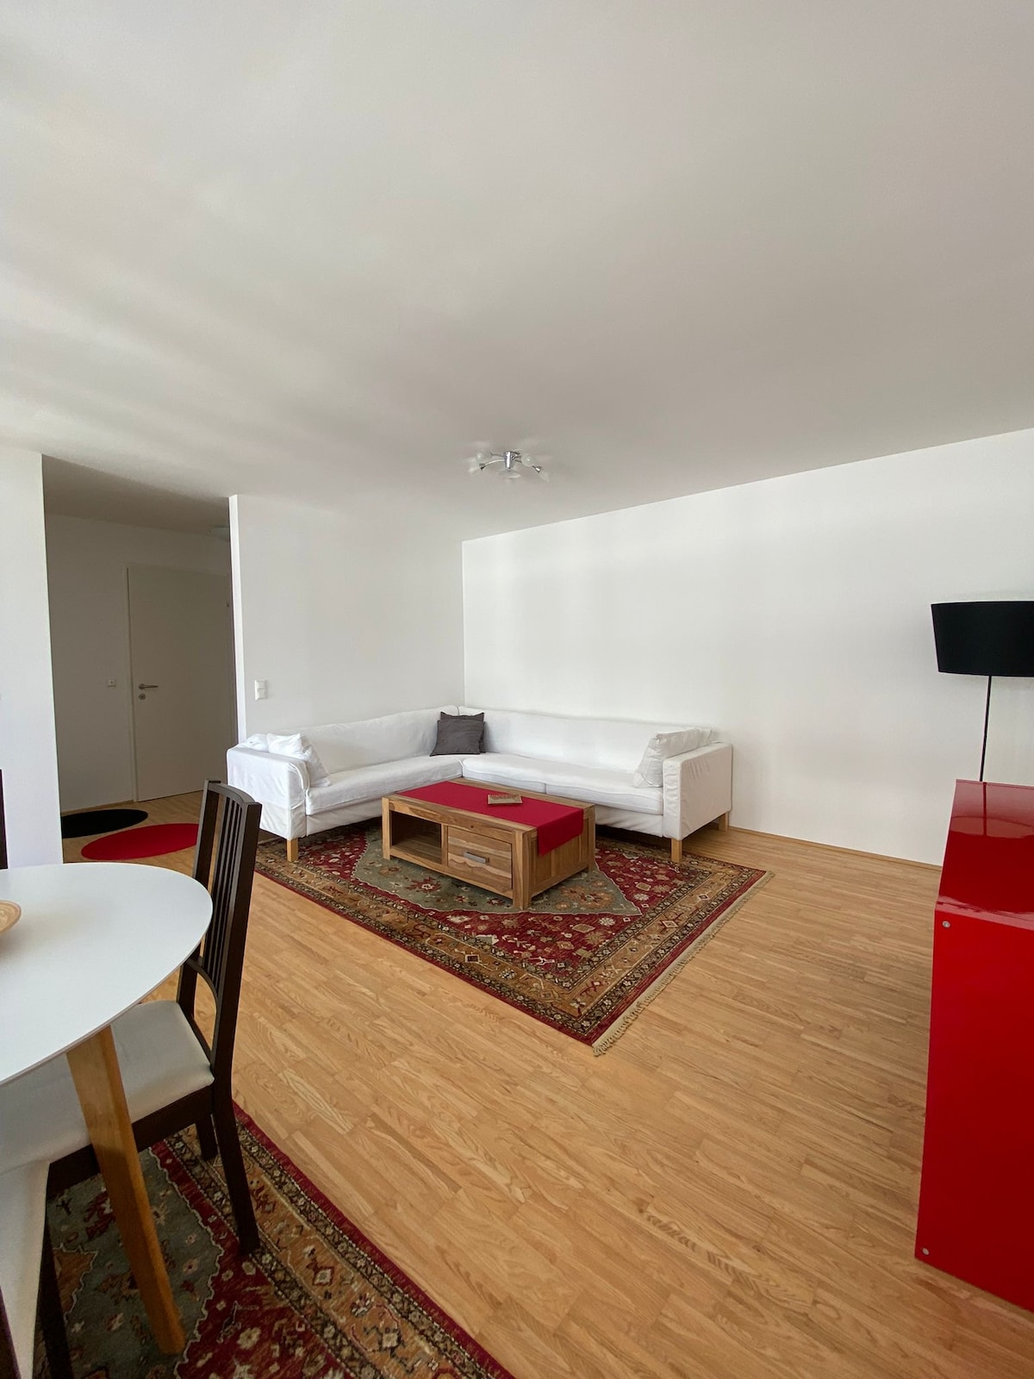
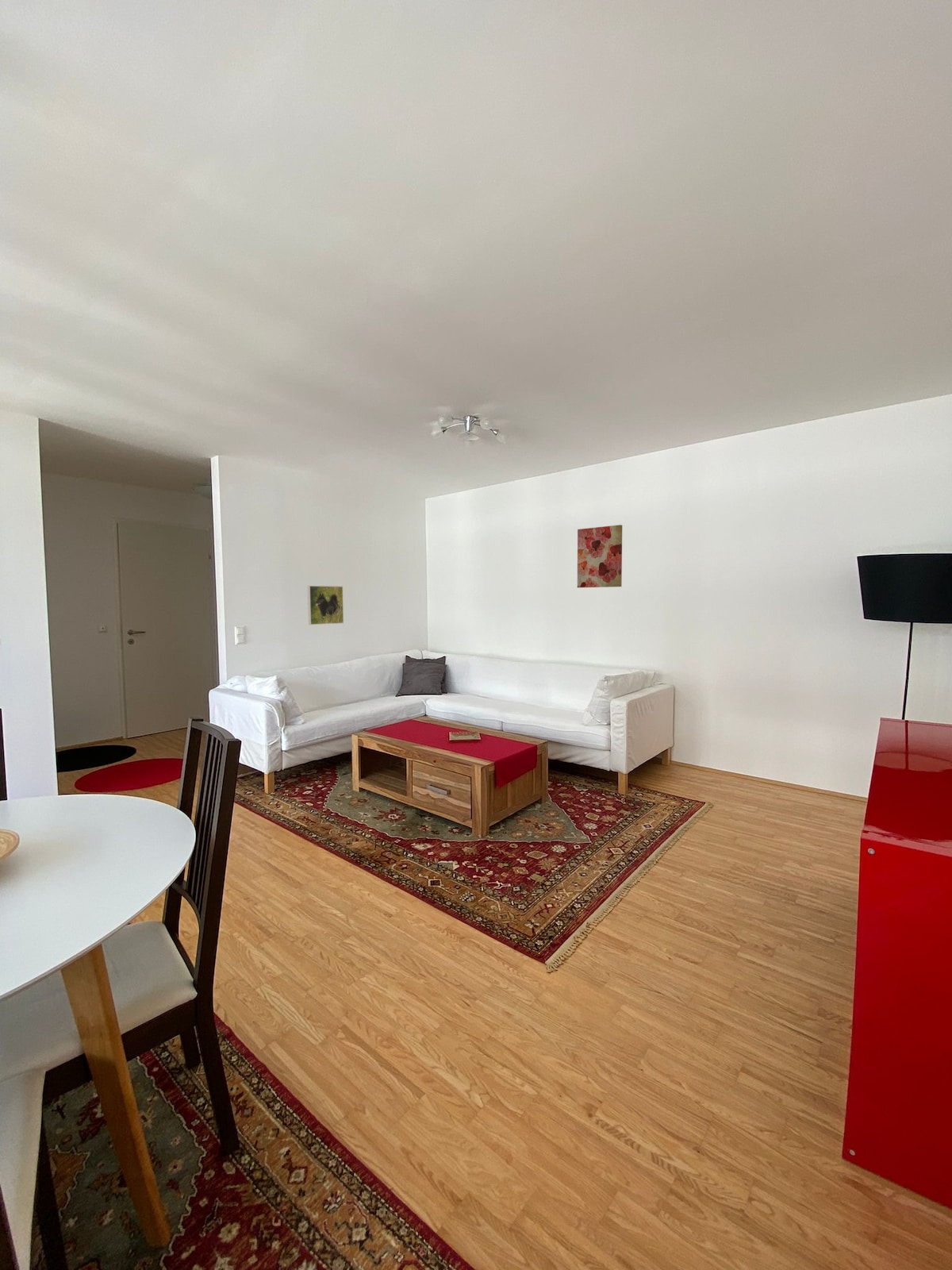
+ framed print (326, 605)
+ wall art (599, 557)
